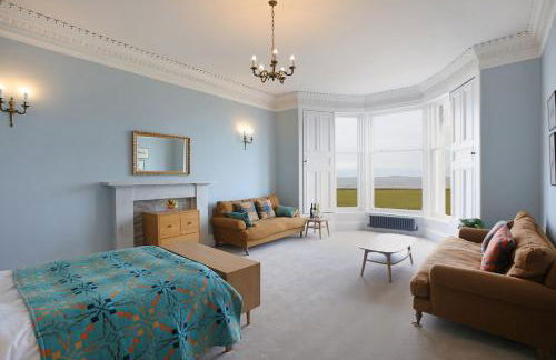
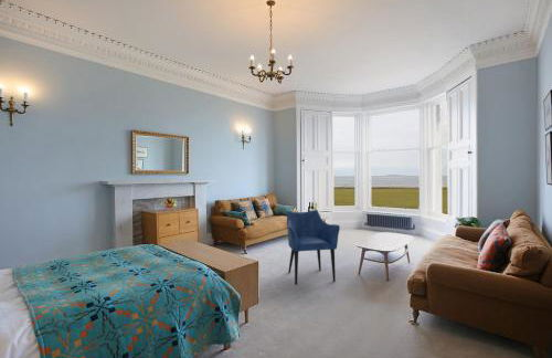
+ armchair (308, 243)
